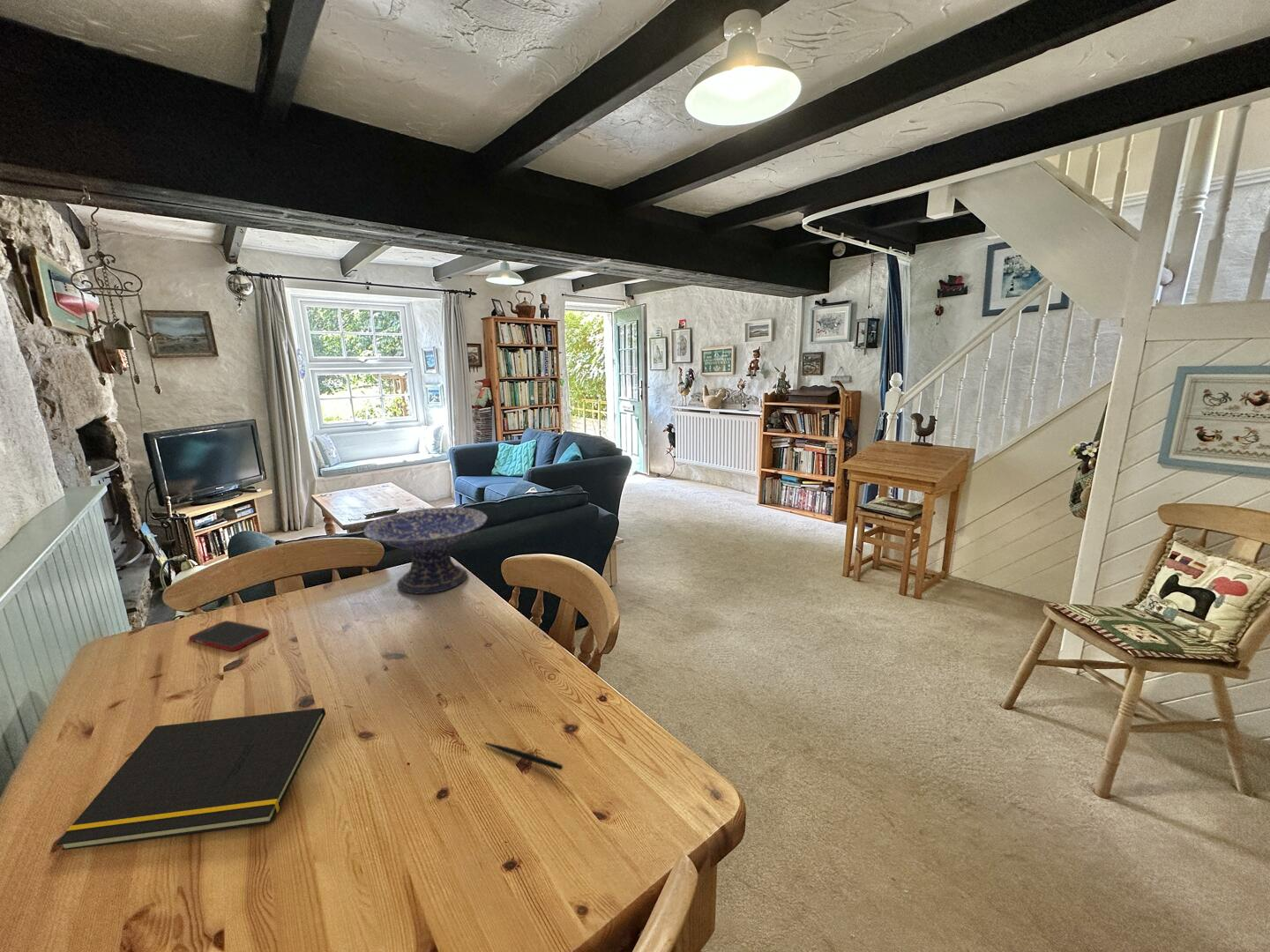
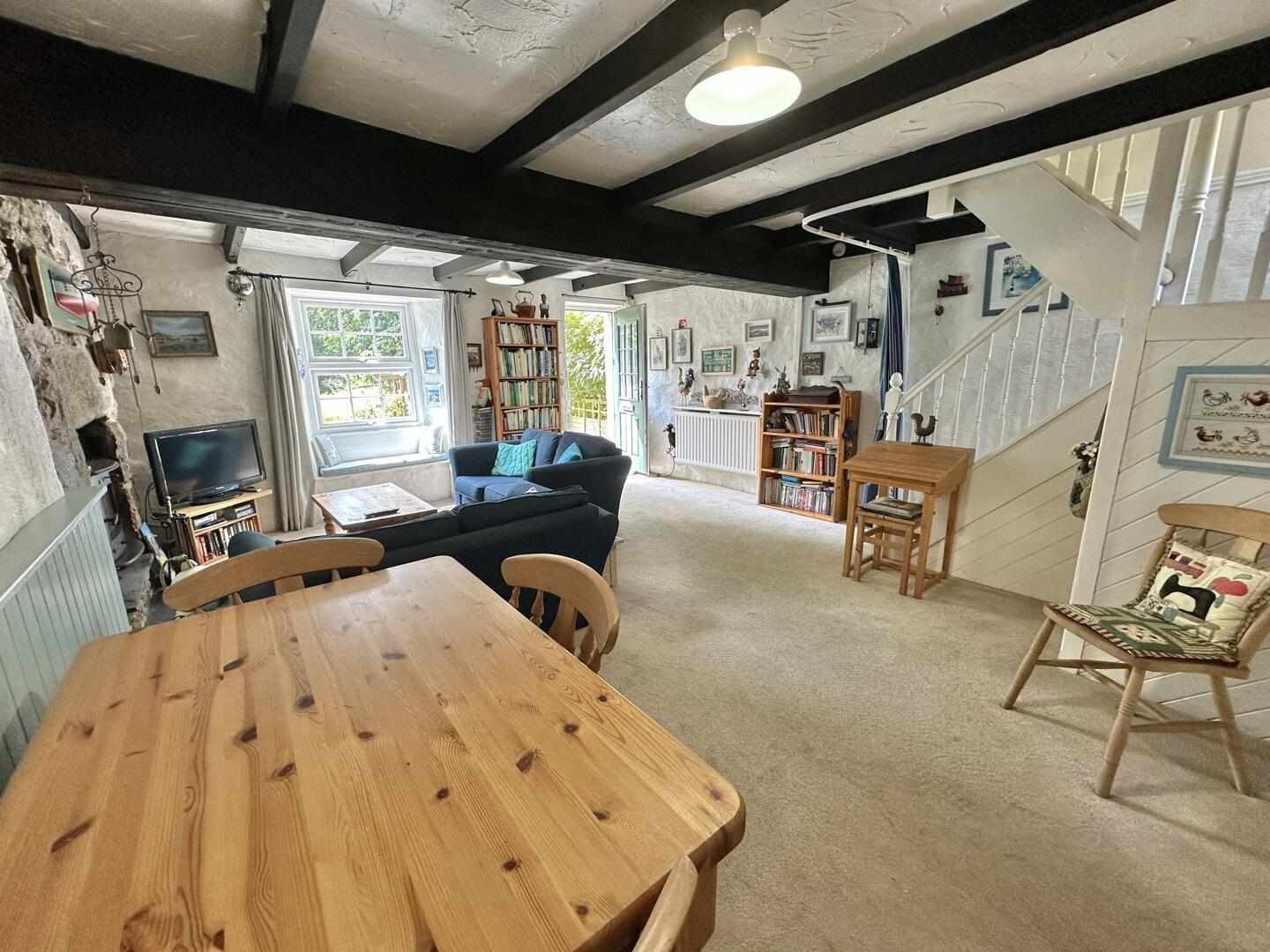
- decorative bowl (430, 550)
- cell phone (229, 635)
- notepad (209, 770)
- pen (521, 754)
